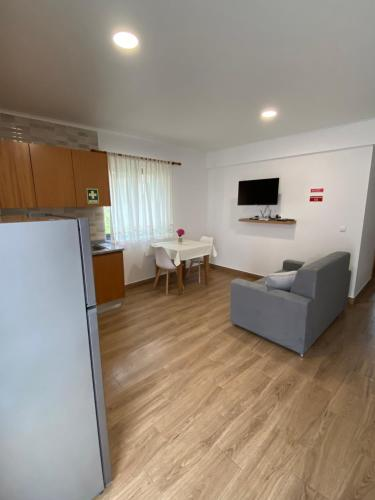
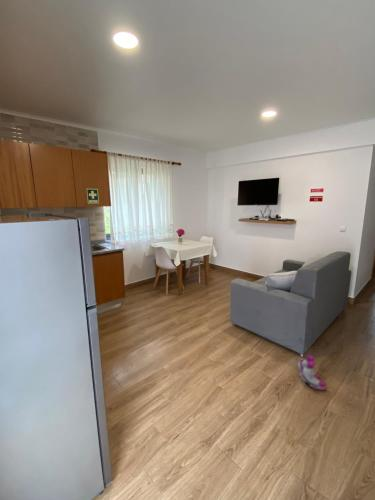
+ boots (311, 369)
